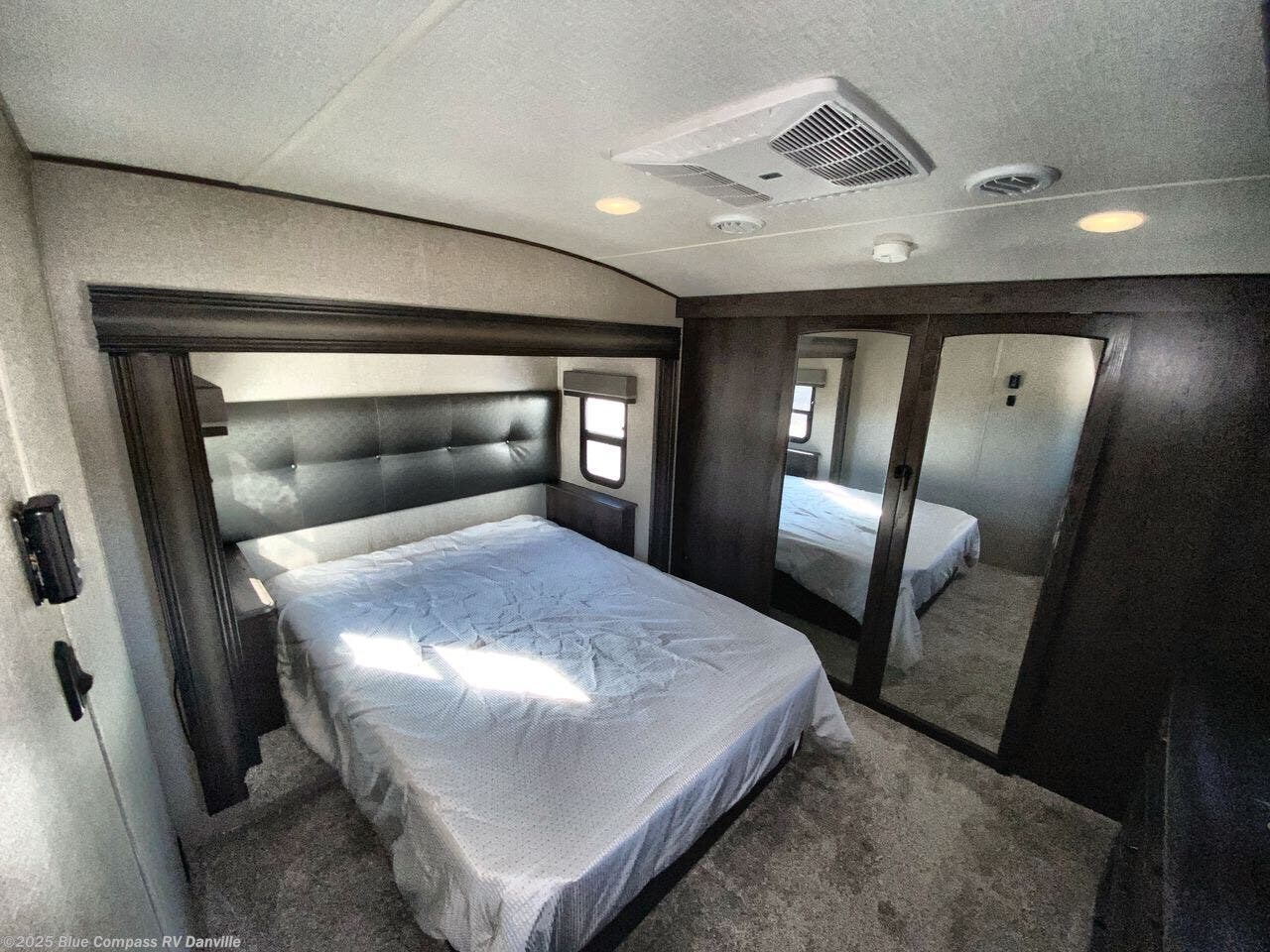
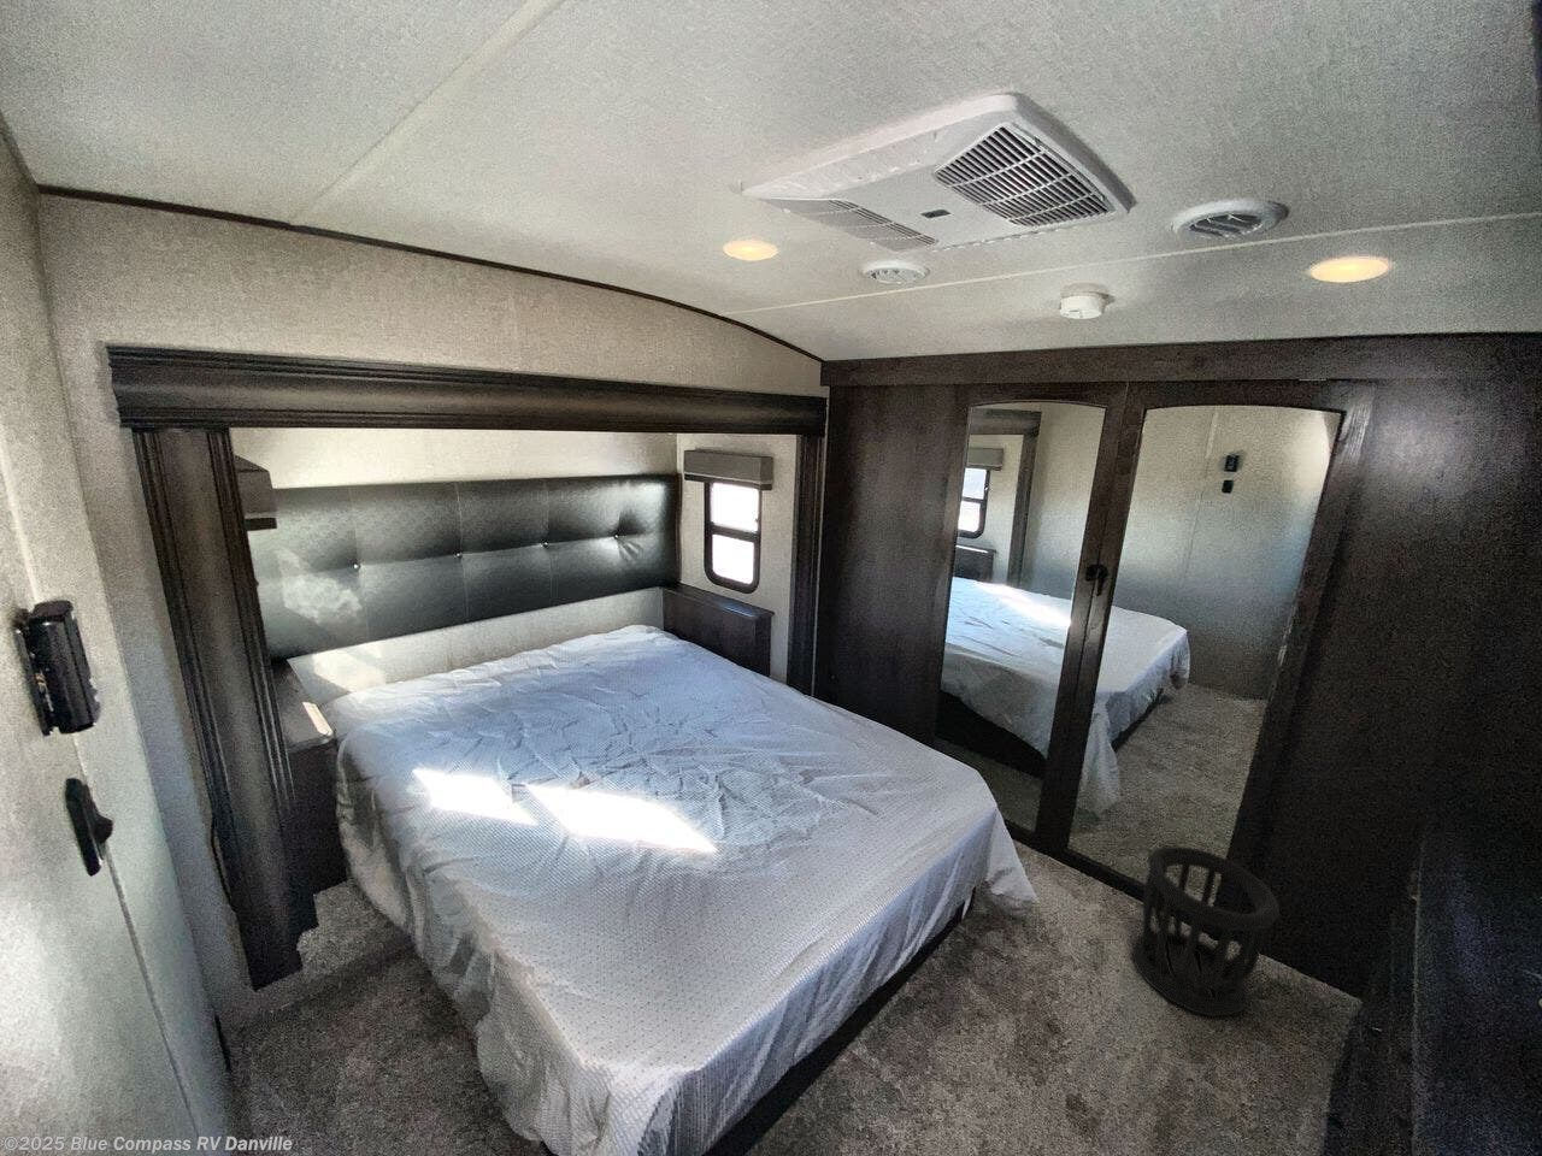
+ wastebasket (1198, 928)
